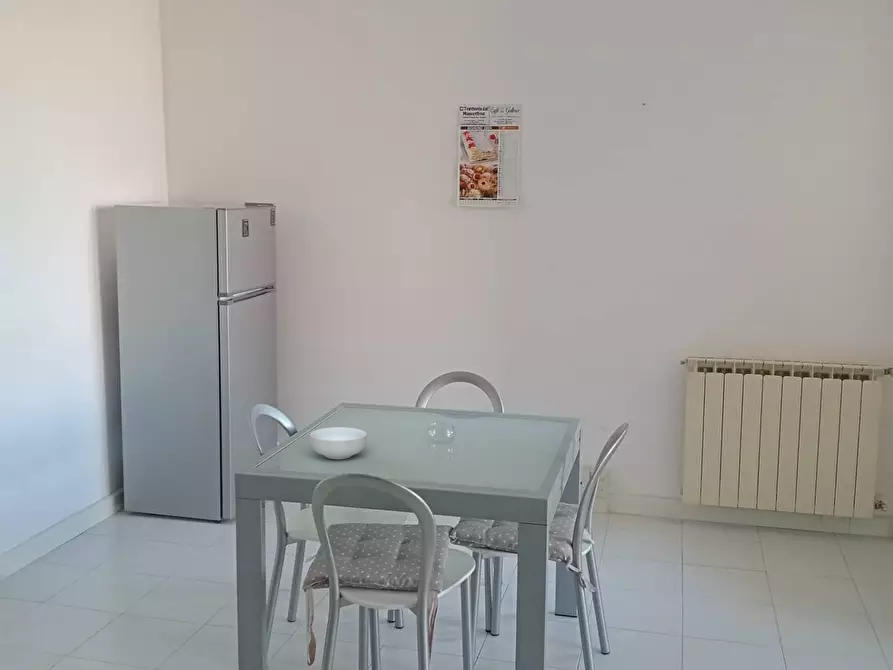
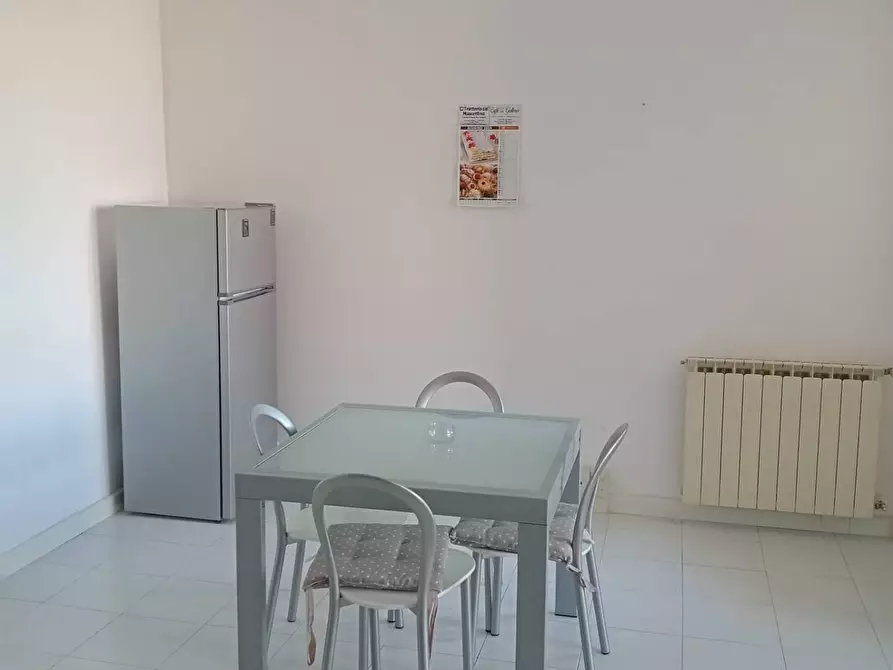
- cereal bowl (338, 444)
